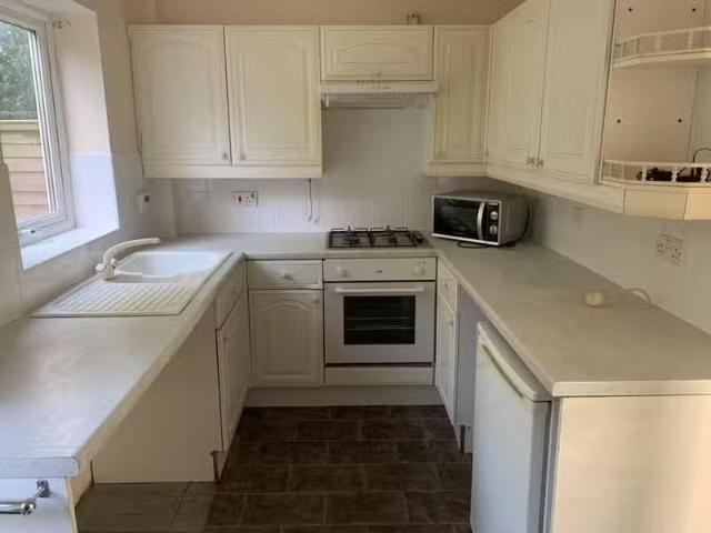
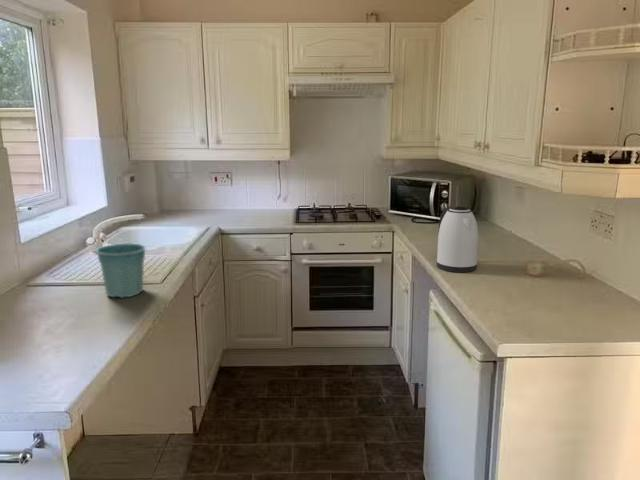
+ kettle (454, 235)
+ flower pot (123, 270)
